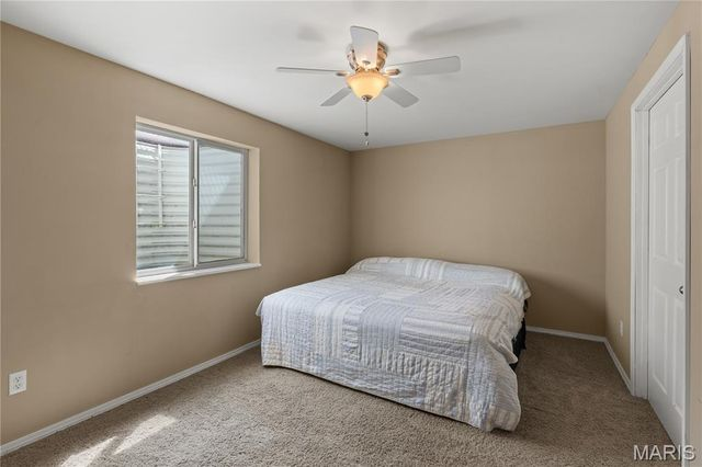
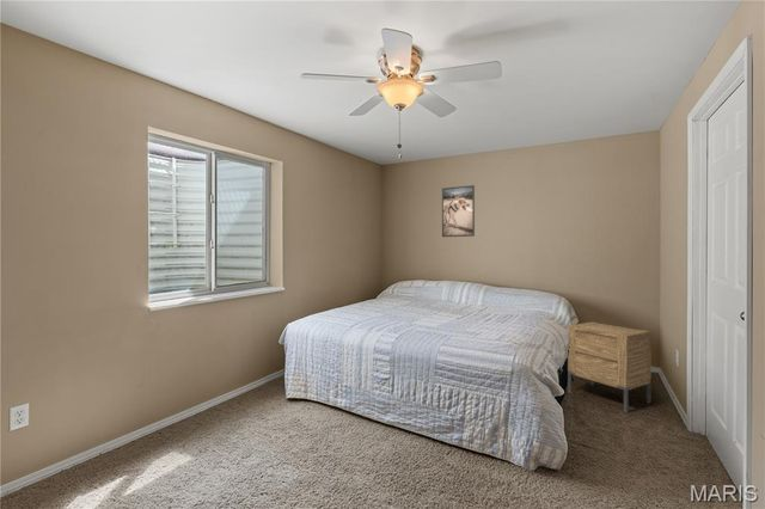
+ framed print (458, 211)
+ nightstand (607, 362)
